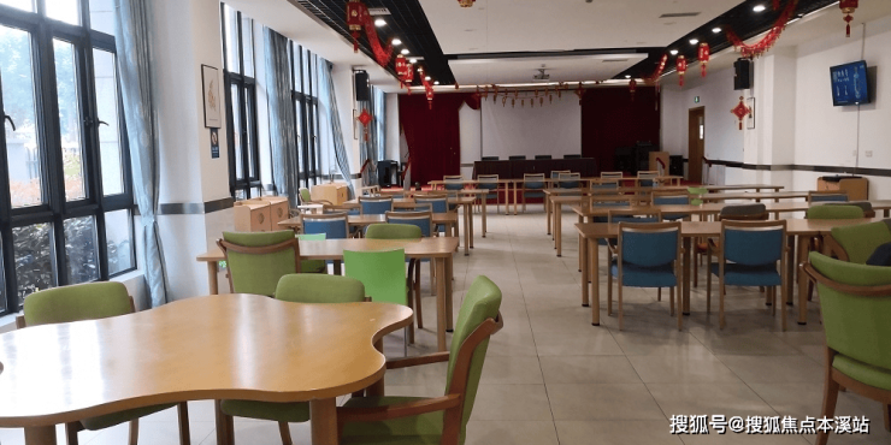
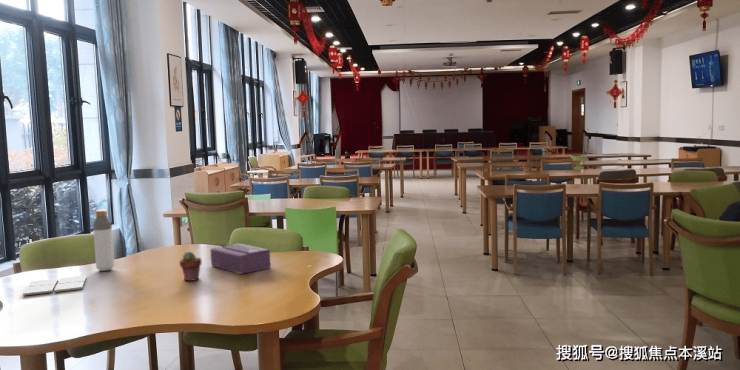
+ tissue box (240, 257)
+ potted succulent (190, 265)
+ drink coaster (55, 284)
+ bottle (103, 240)
